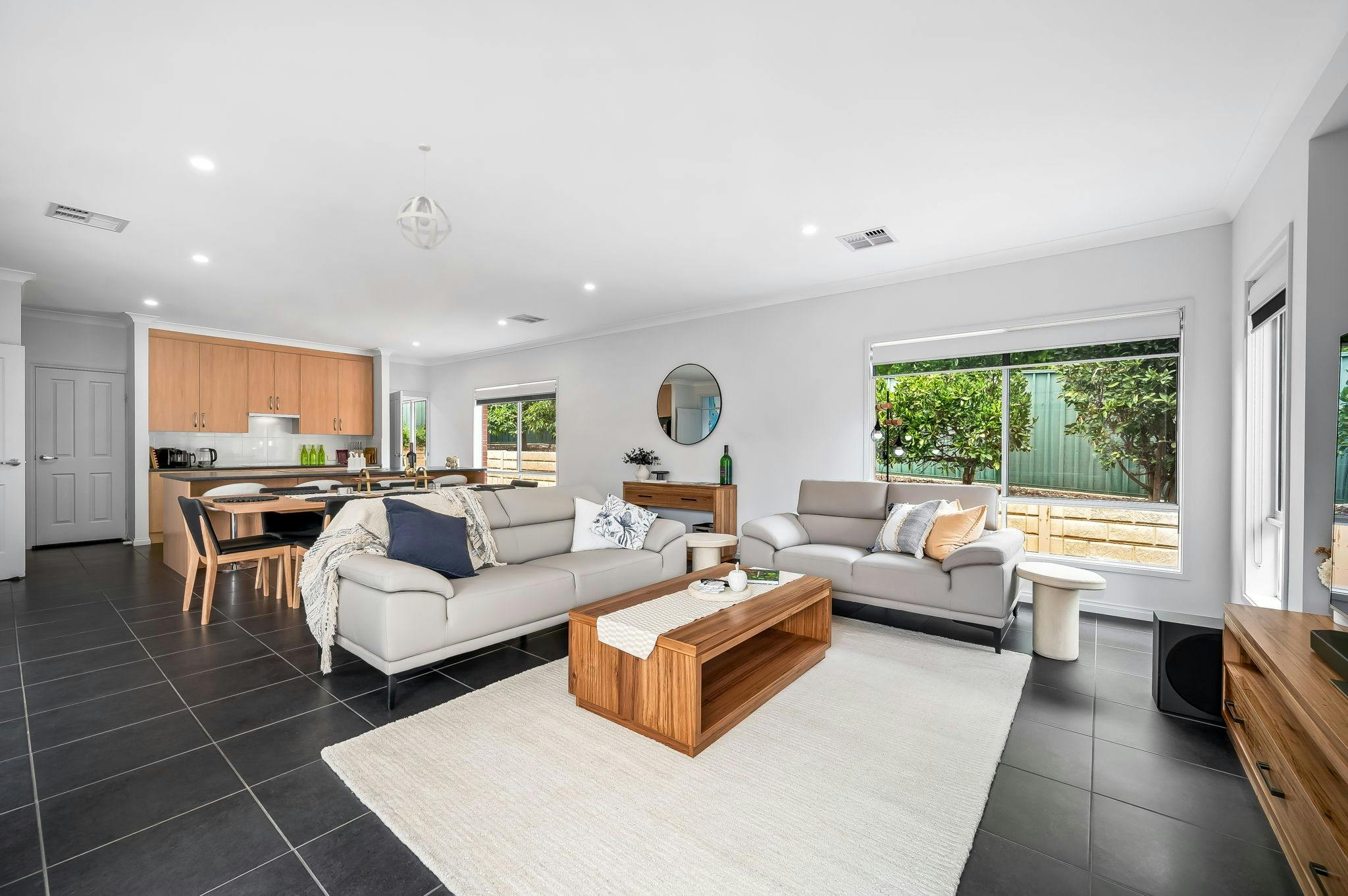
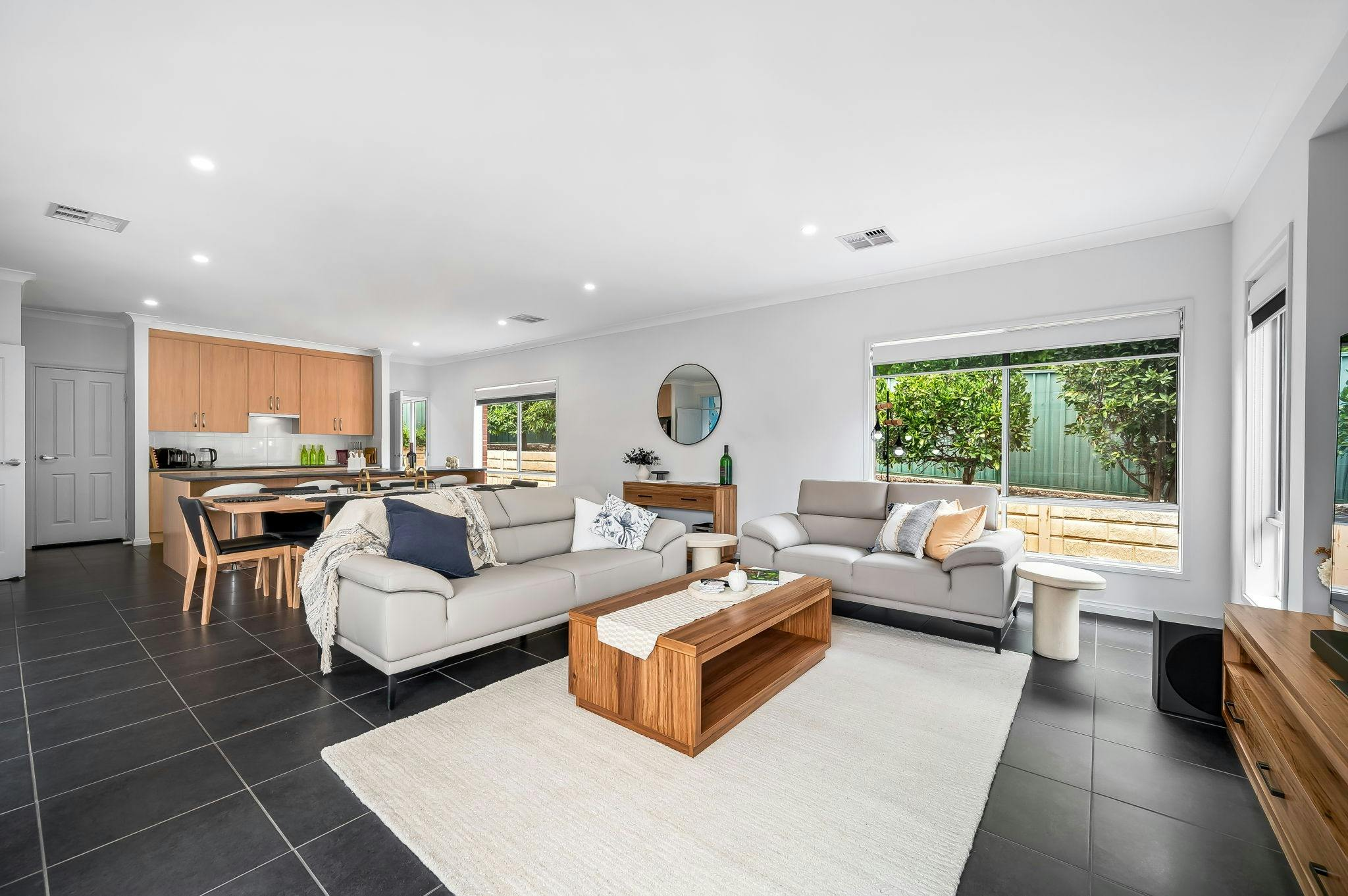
- pendant light (425, 198)
